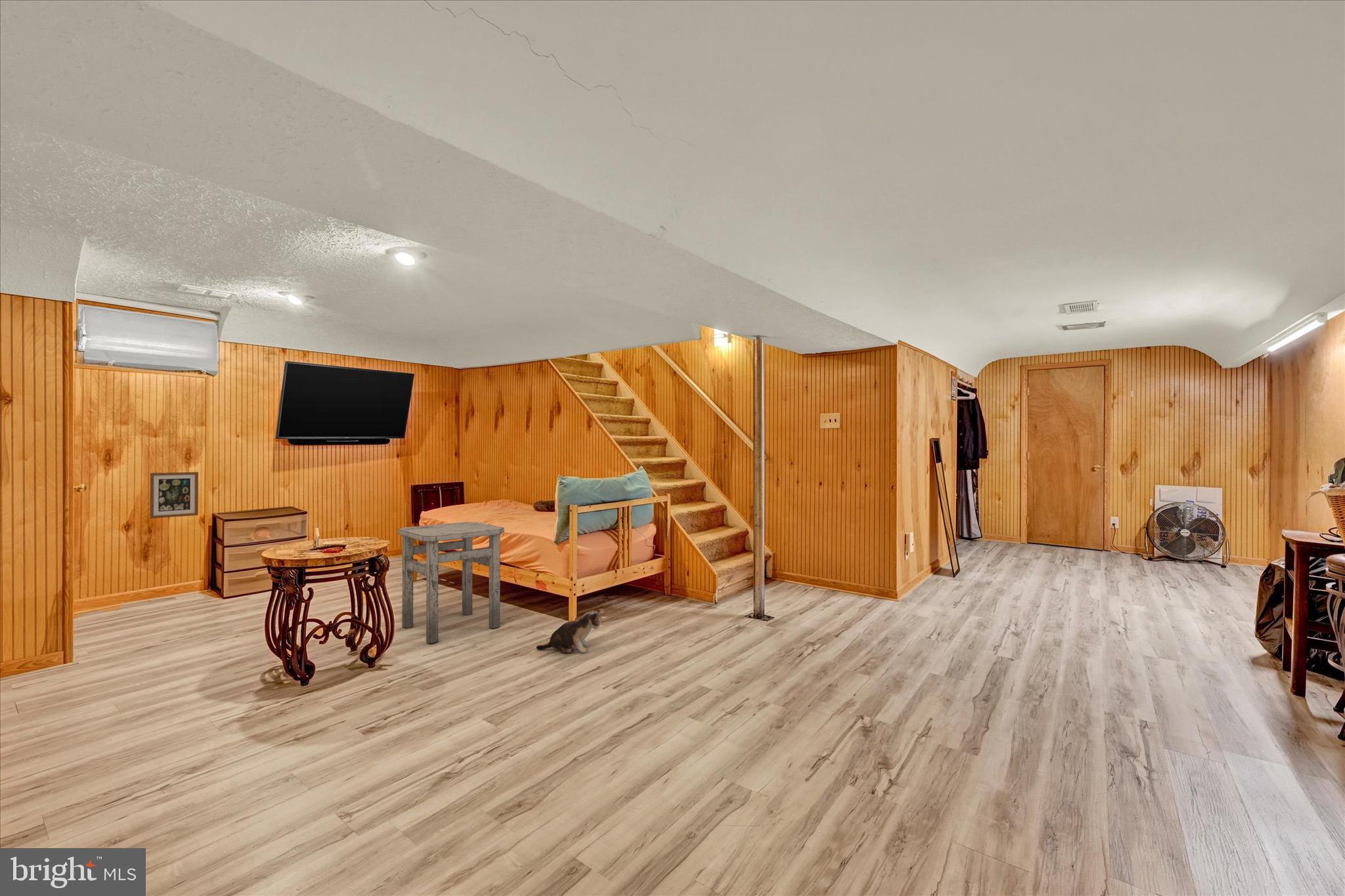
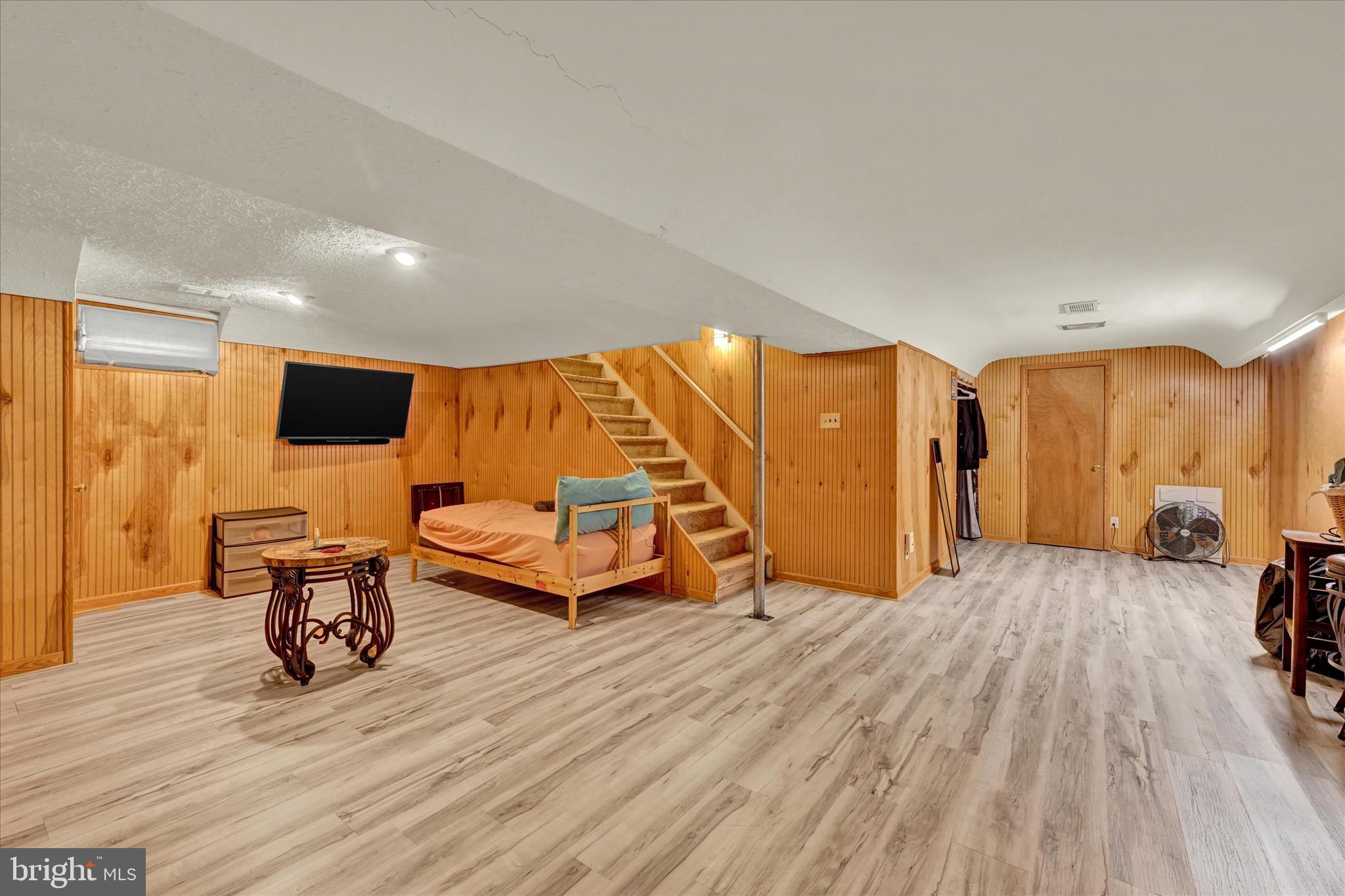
- wall art (175, 494)
- side table (462, 578)
- plush toy (570, 629)
